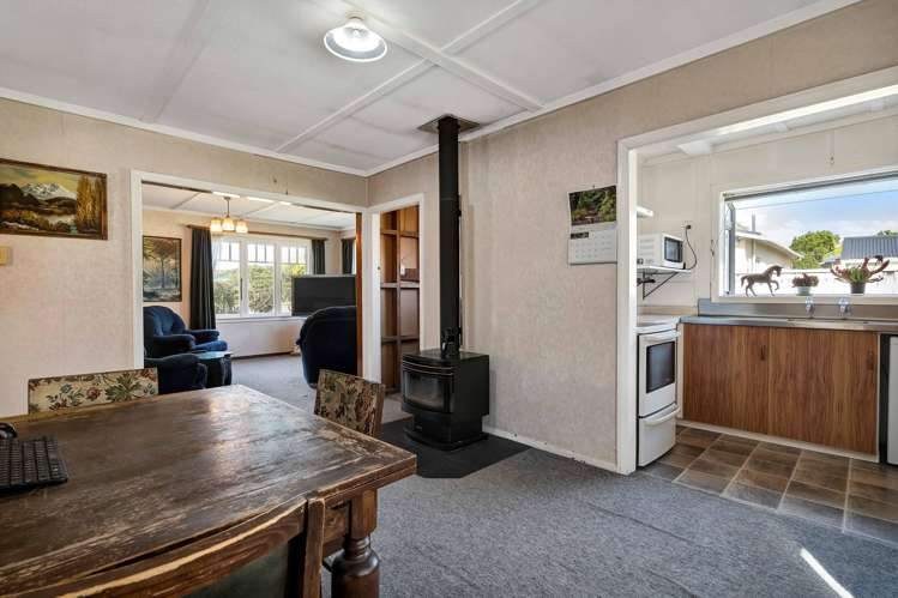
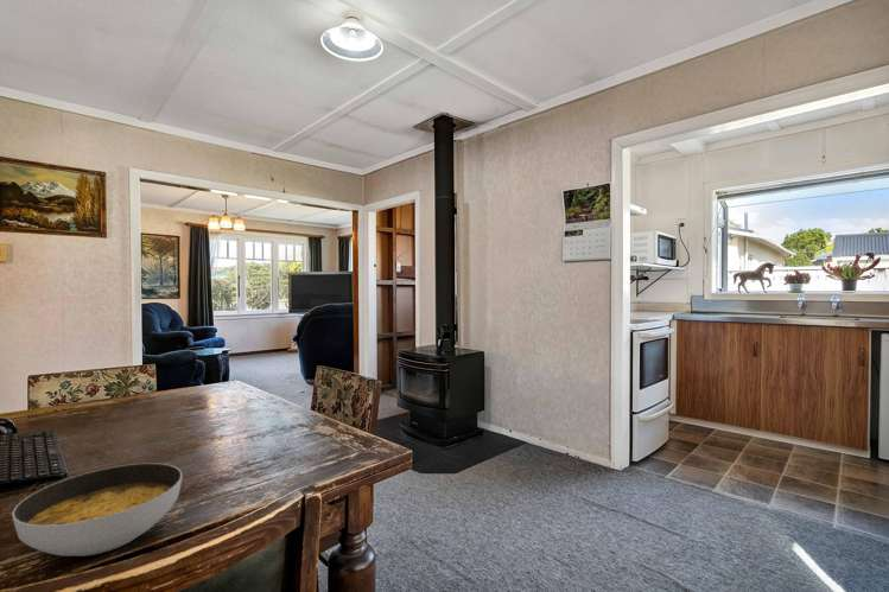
+ soup bowl (106, 513)
